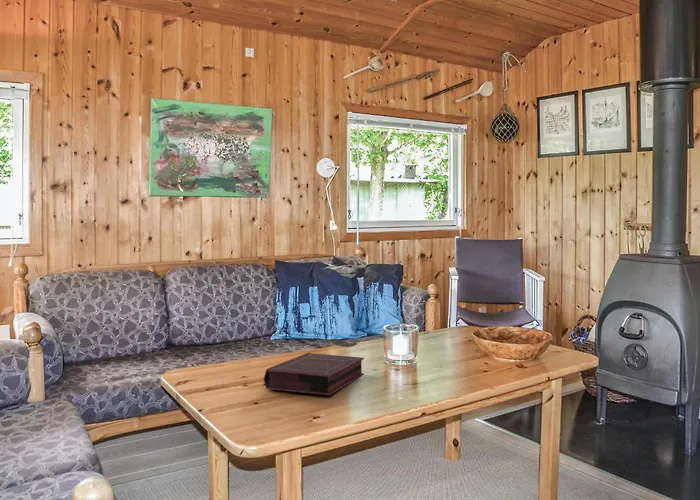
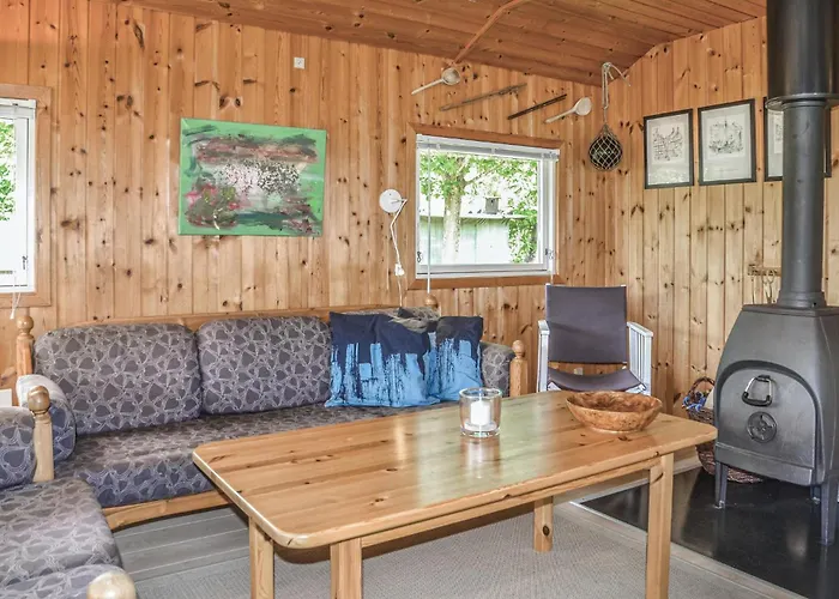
- book (323, 360)
